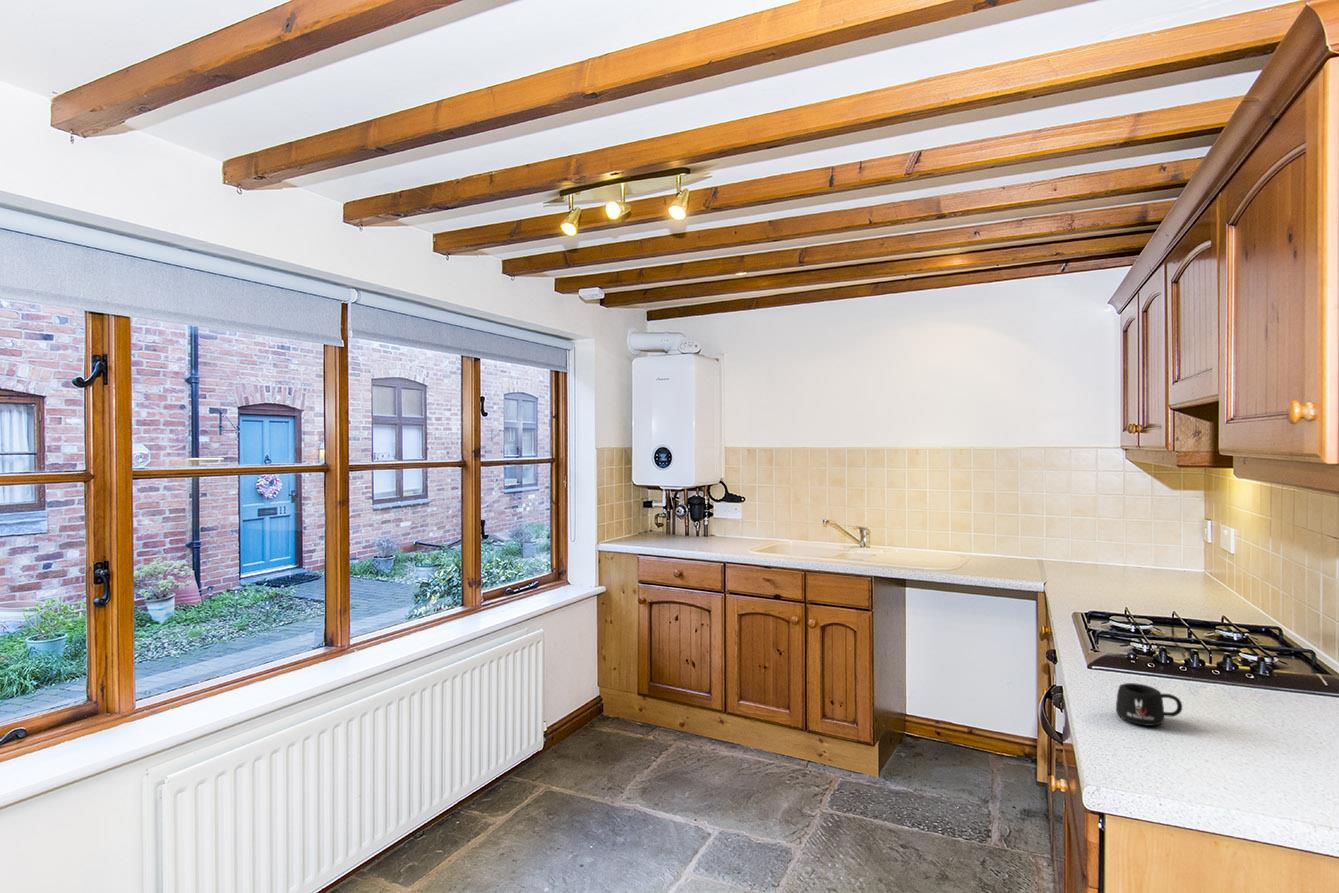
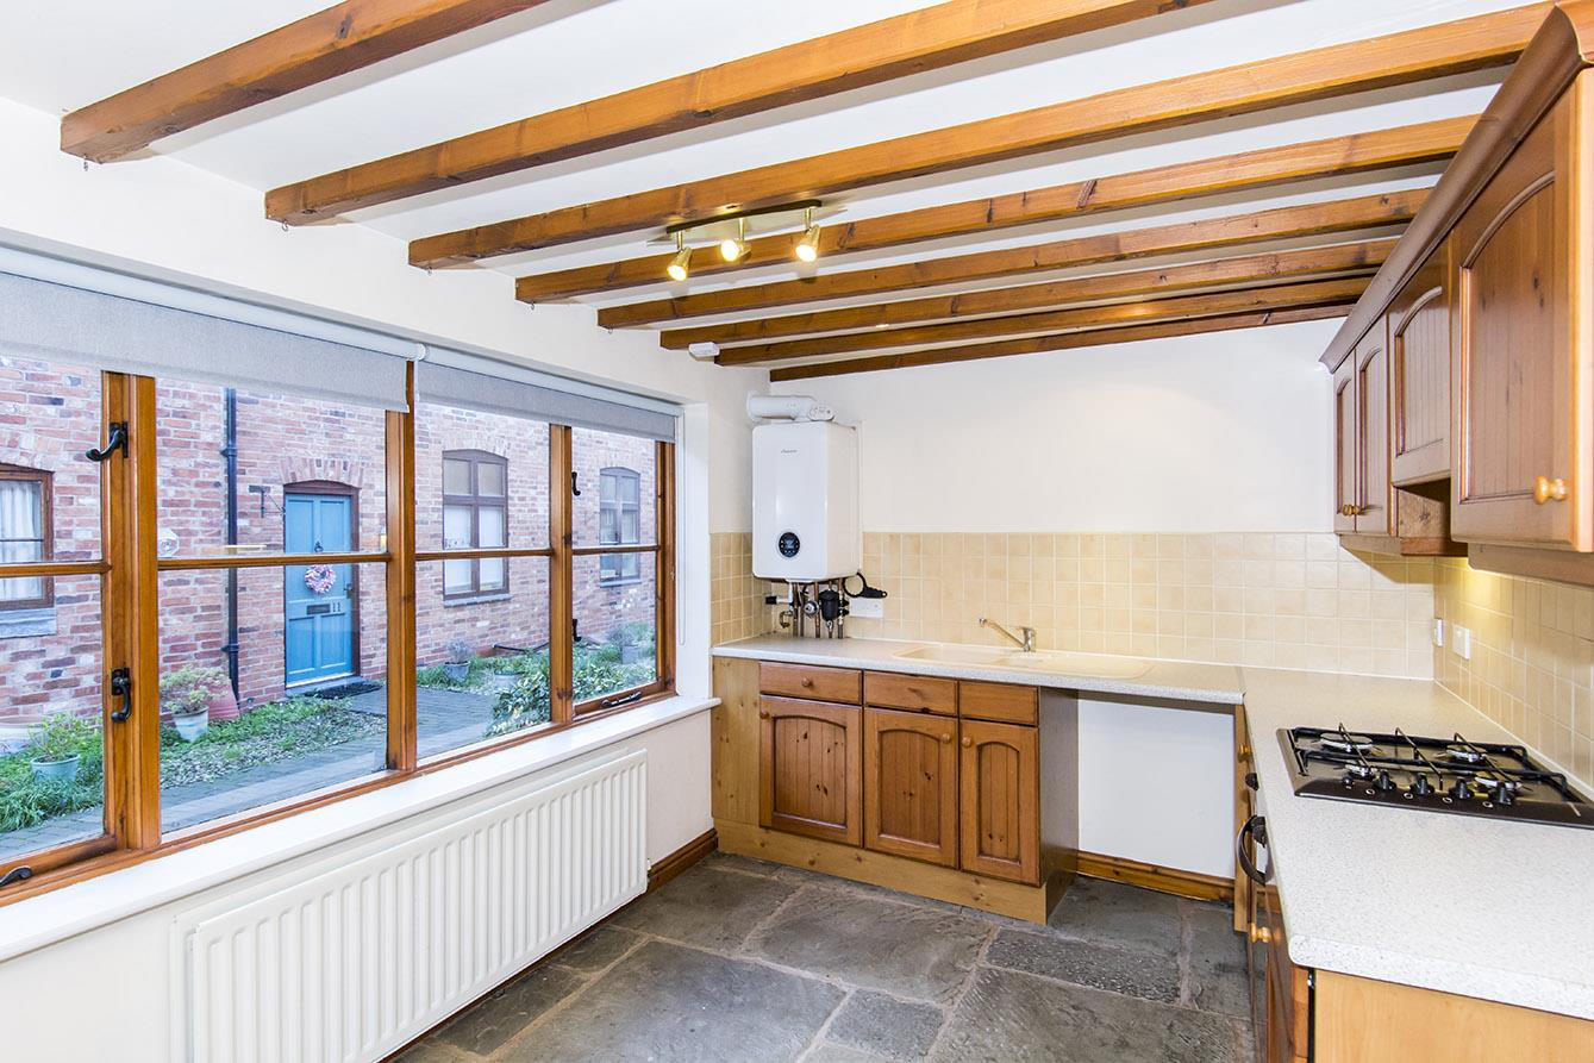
- mug (1148, 705)
